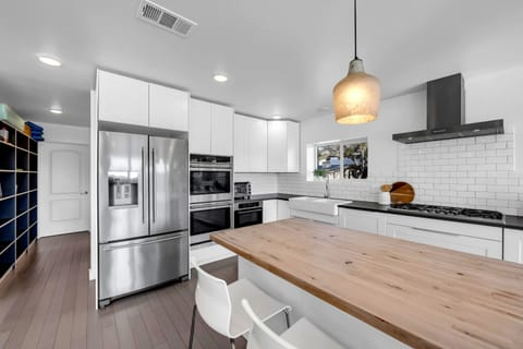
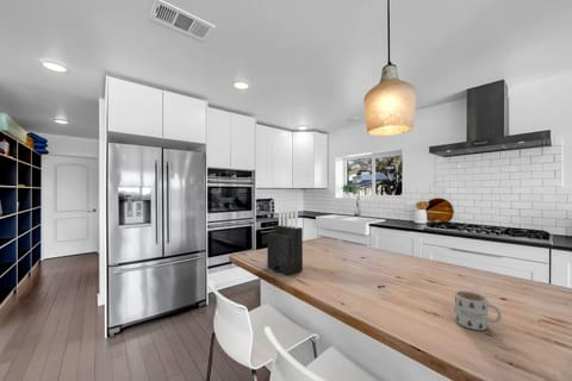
+ mug (477, 311)
+ knife block (282, 237)
